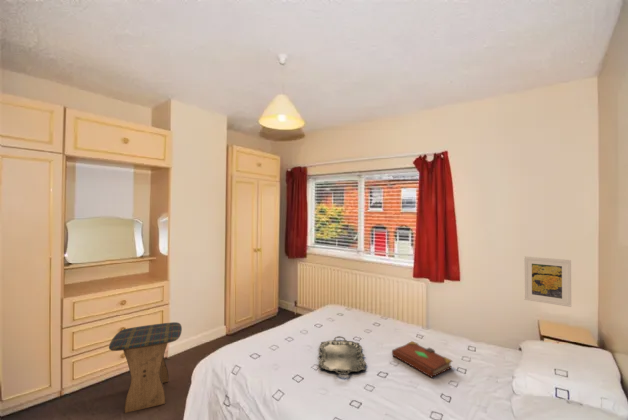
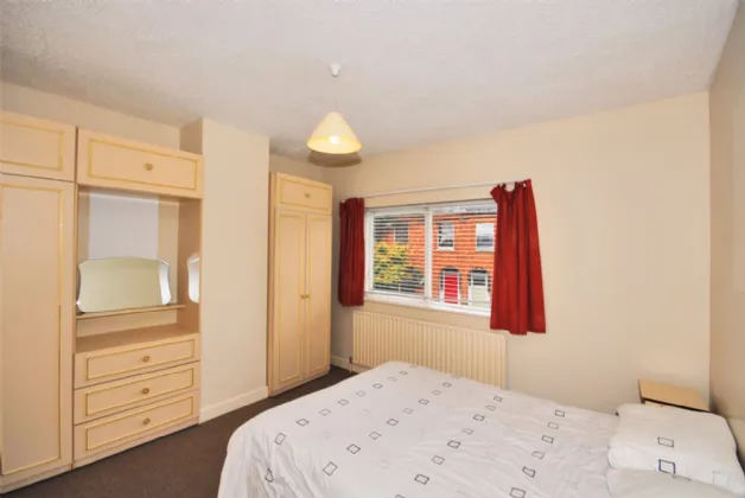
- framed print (546, 280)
- serving tray (341, 354)
- book (420, 357)
- stool (147, 364)
